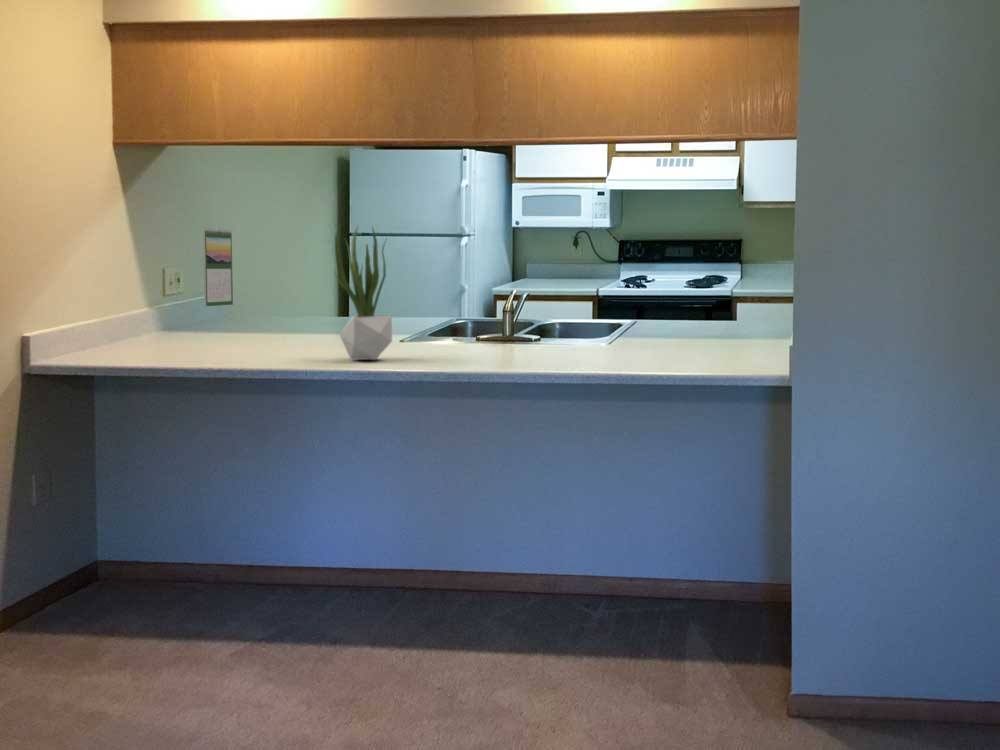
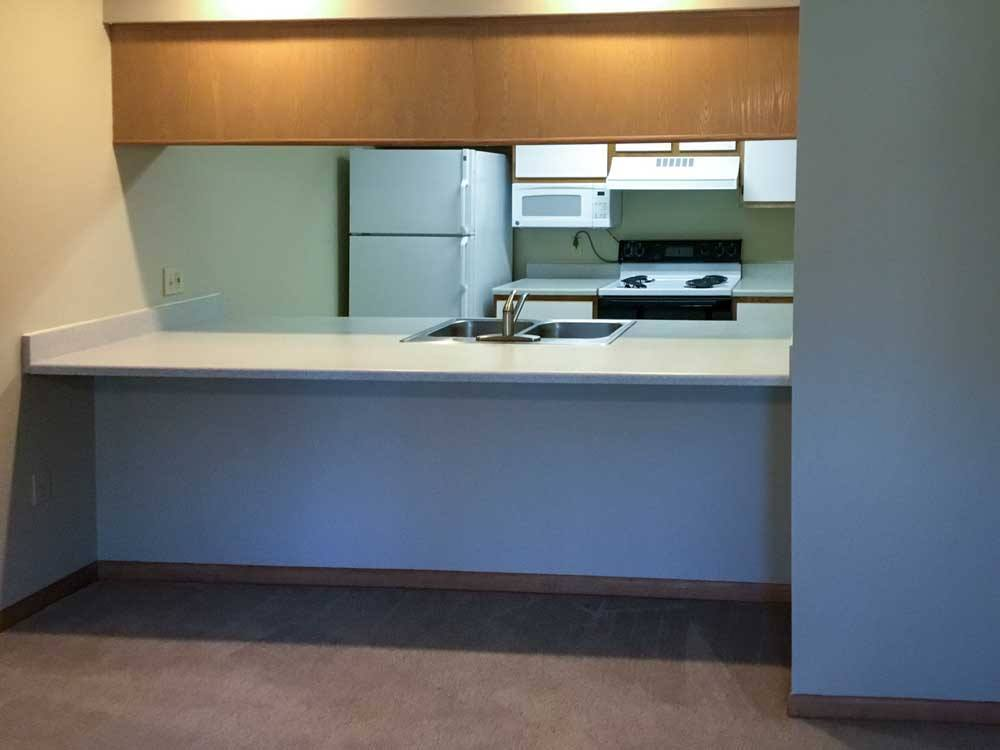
- calendar (218, 266)
- potted plant (360, 292)
